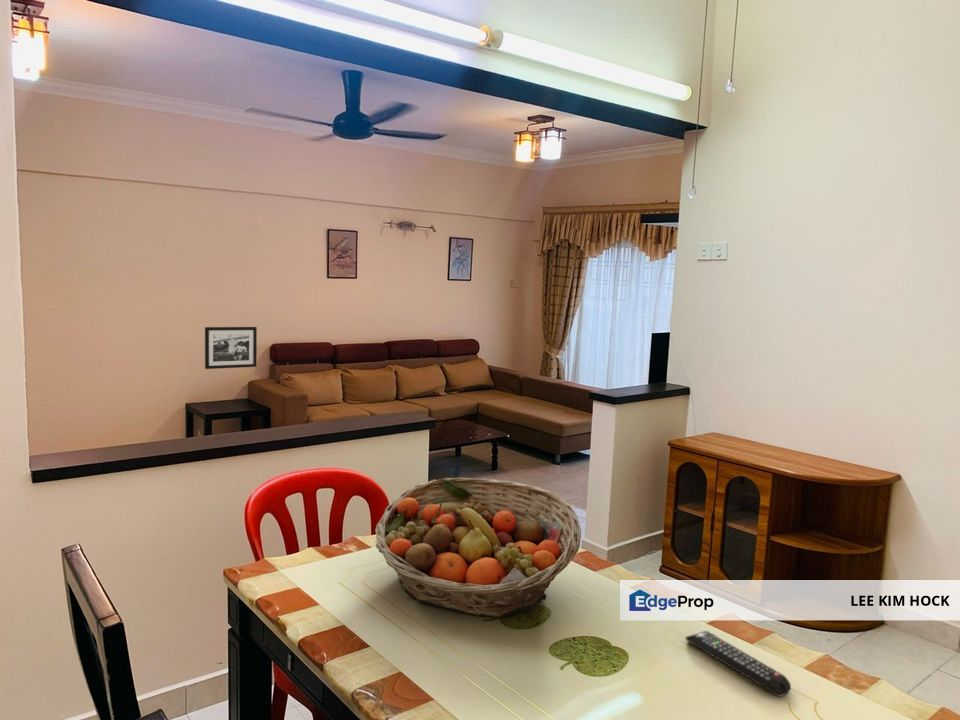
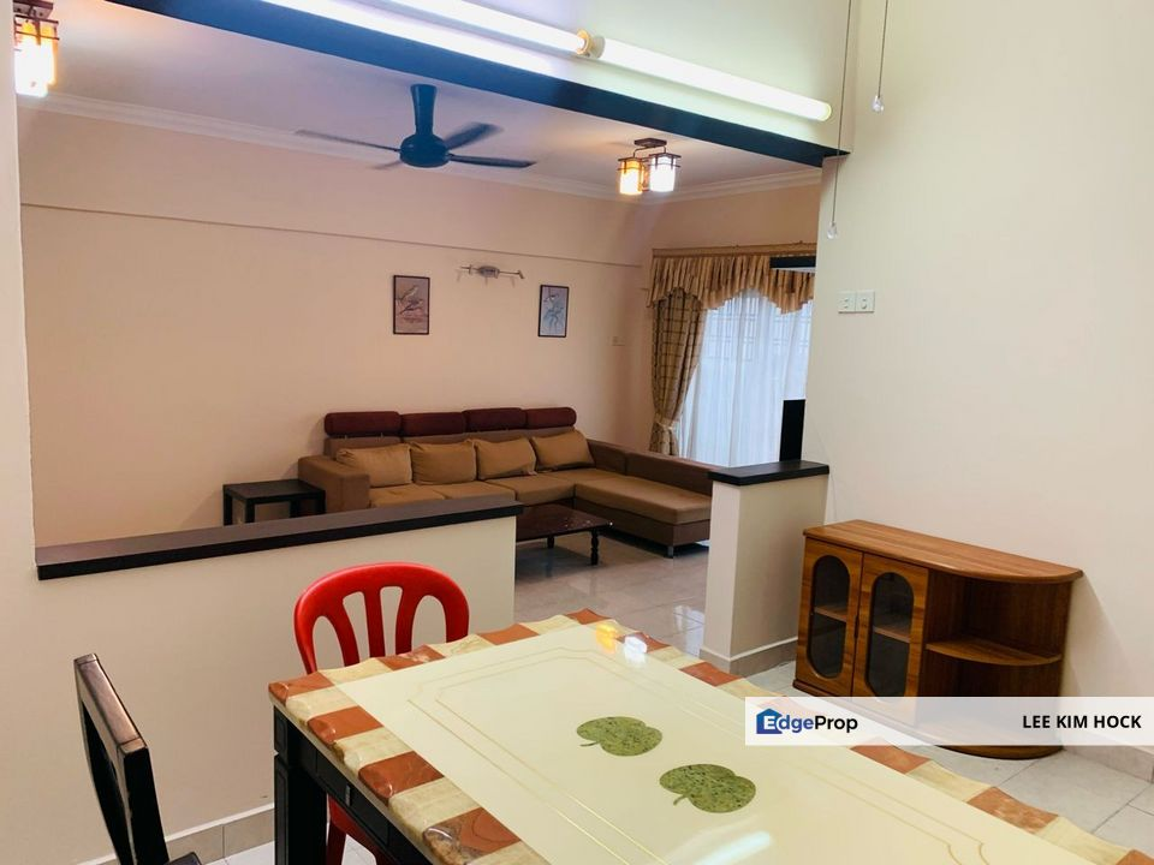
- fruit basket (476, 542)
- remote control (735, 659)
- picture frame (231, 347)
